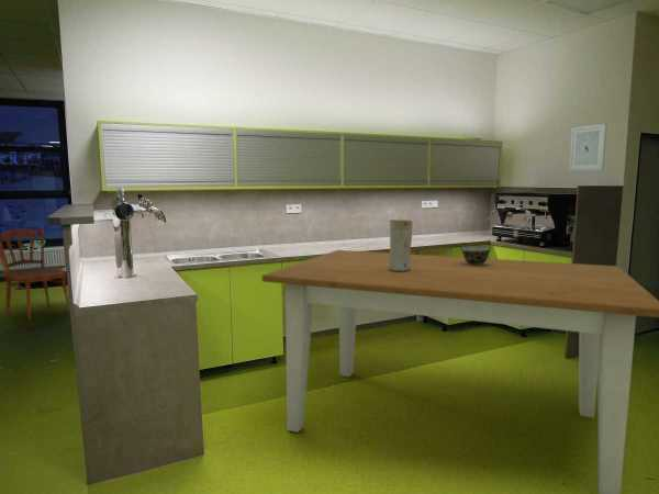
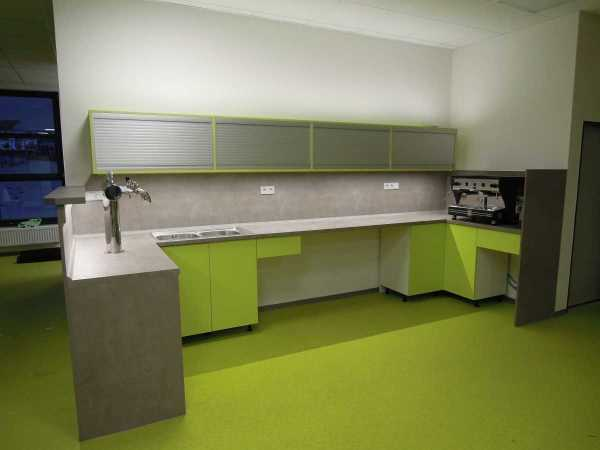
- wall art (587, 148)
- dining chair (34, 271)
- bowl (474, 255)
- vase (400, 245)
- table (447, 317)
